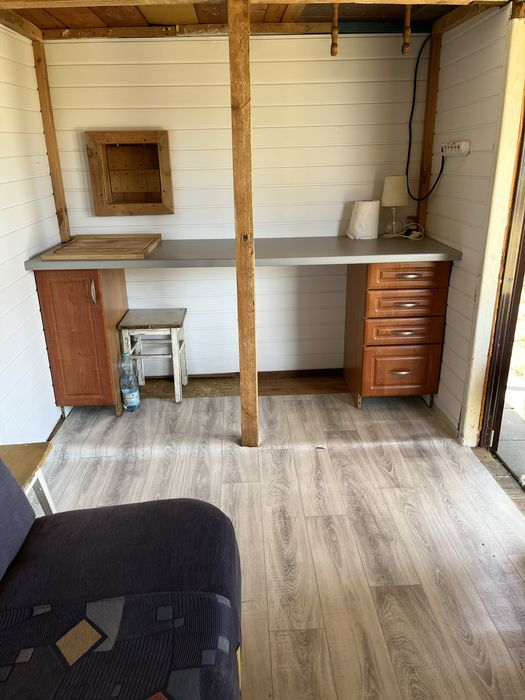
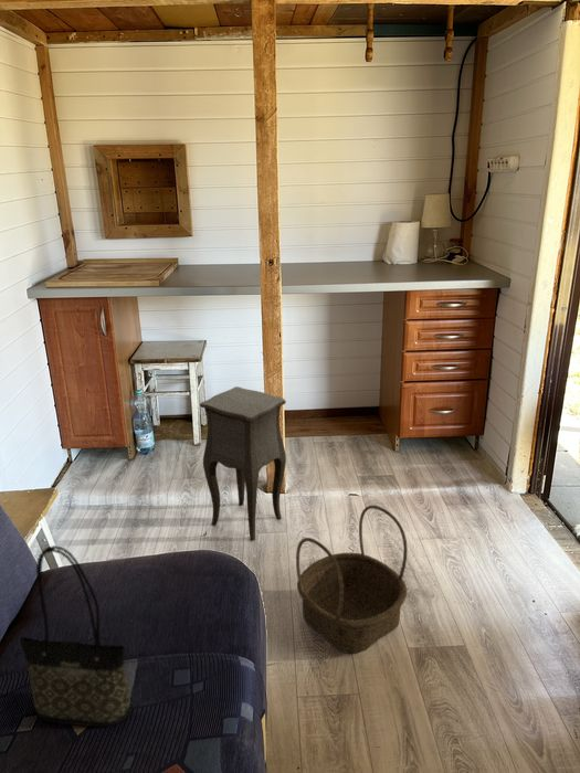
+ tote bag (70, 640)
+ side table (244, 463)
+ basket (351, 574)
